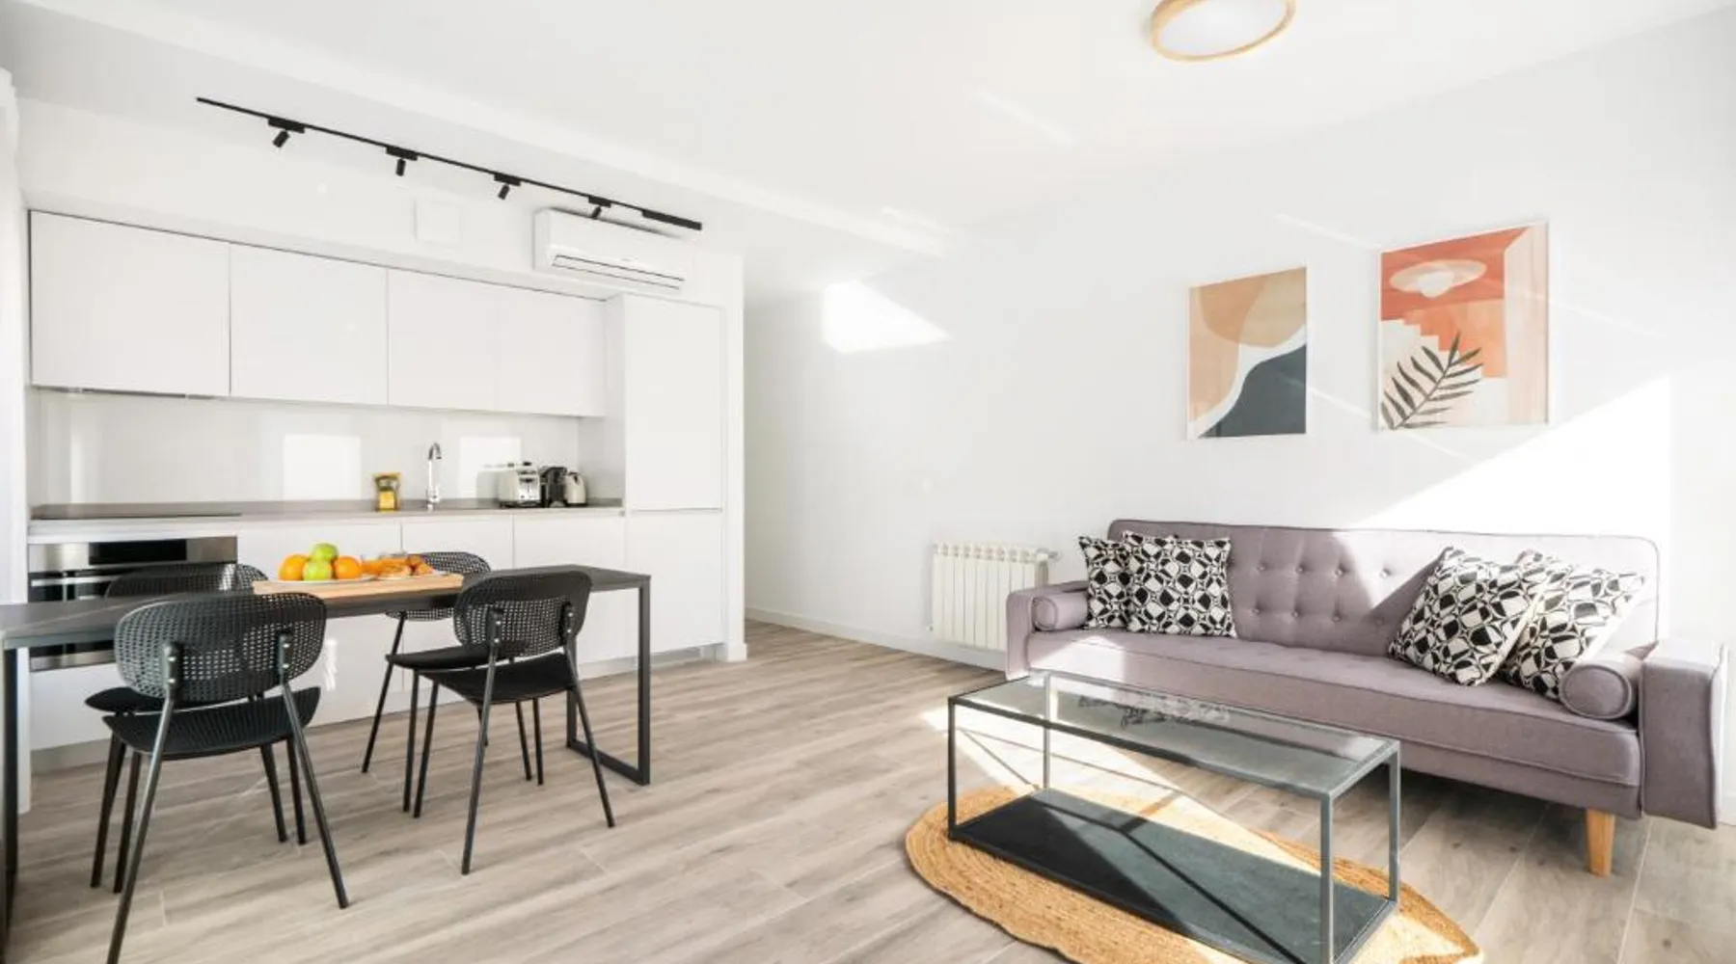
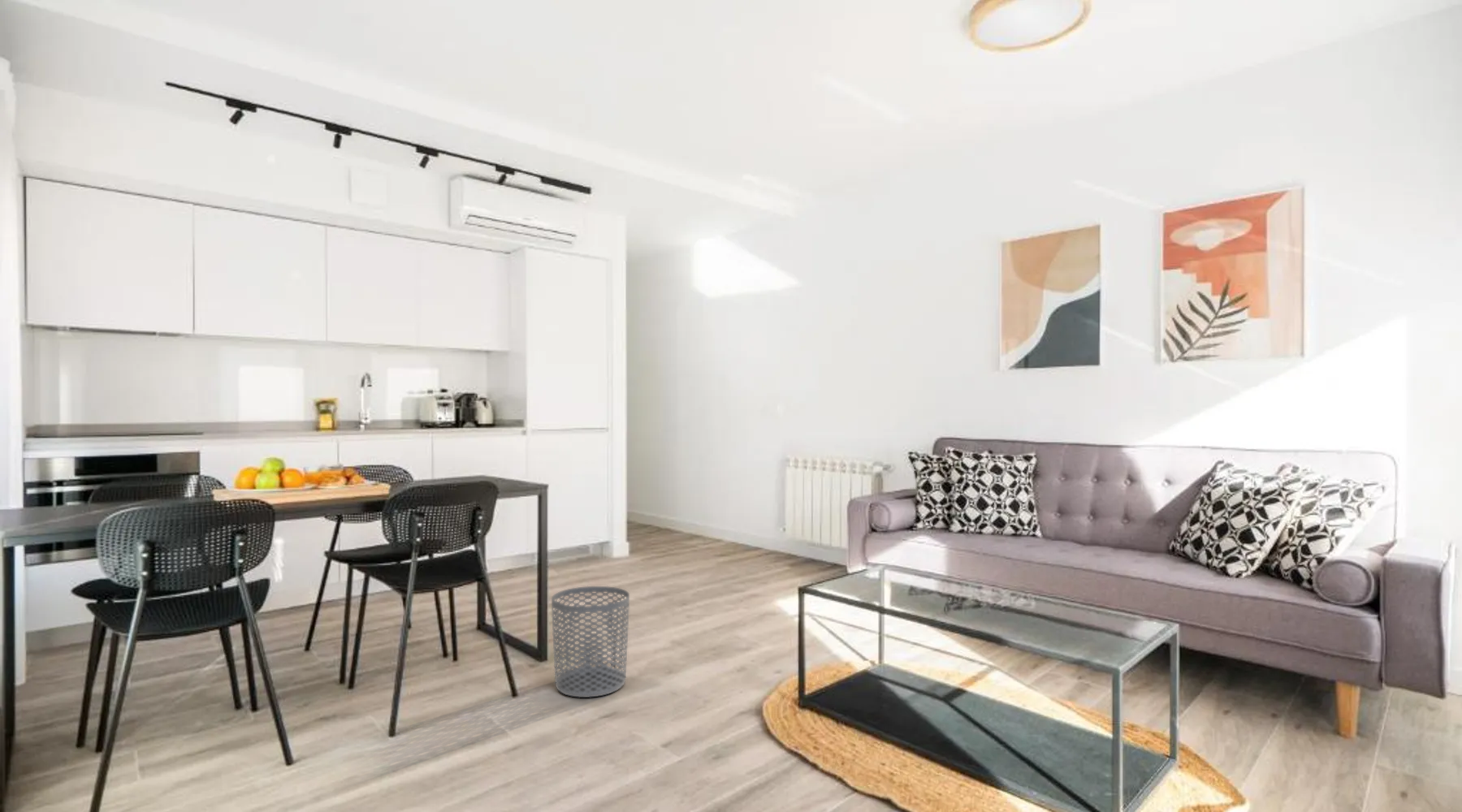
+ waste bin (590, 641)
